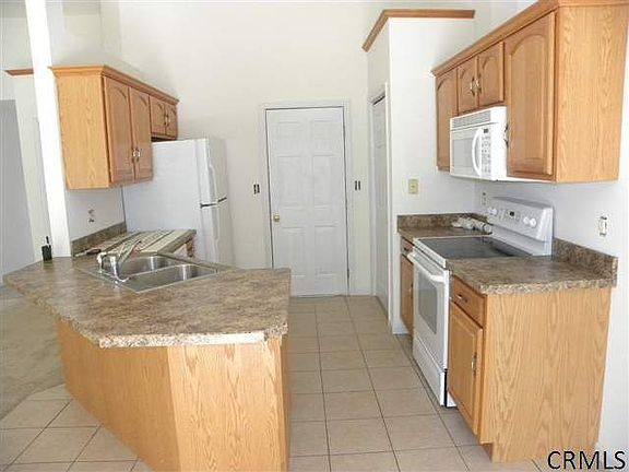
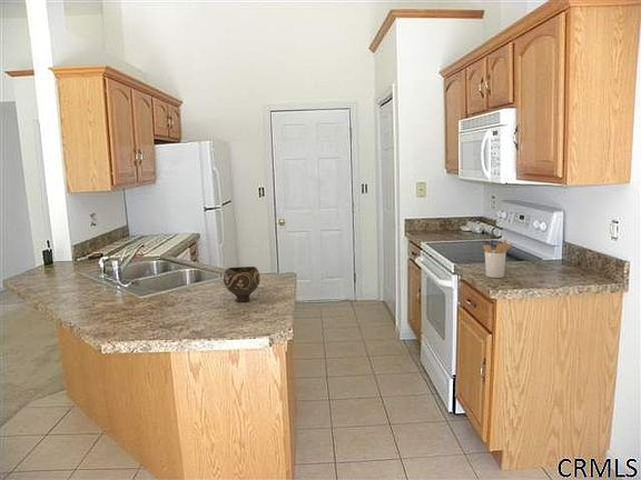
+ utensil holder (497, 258)
+ bowl (241, 283)
